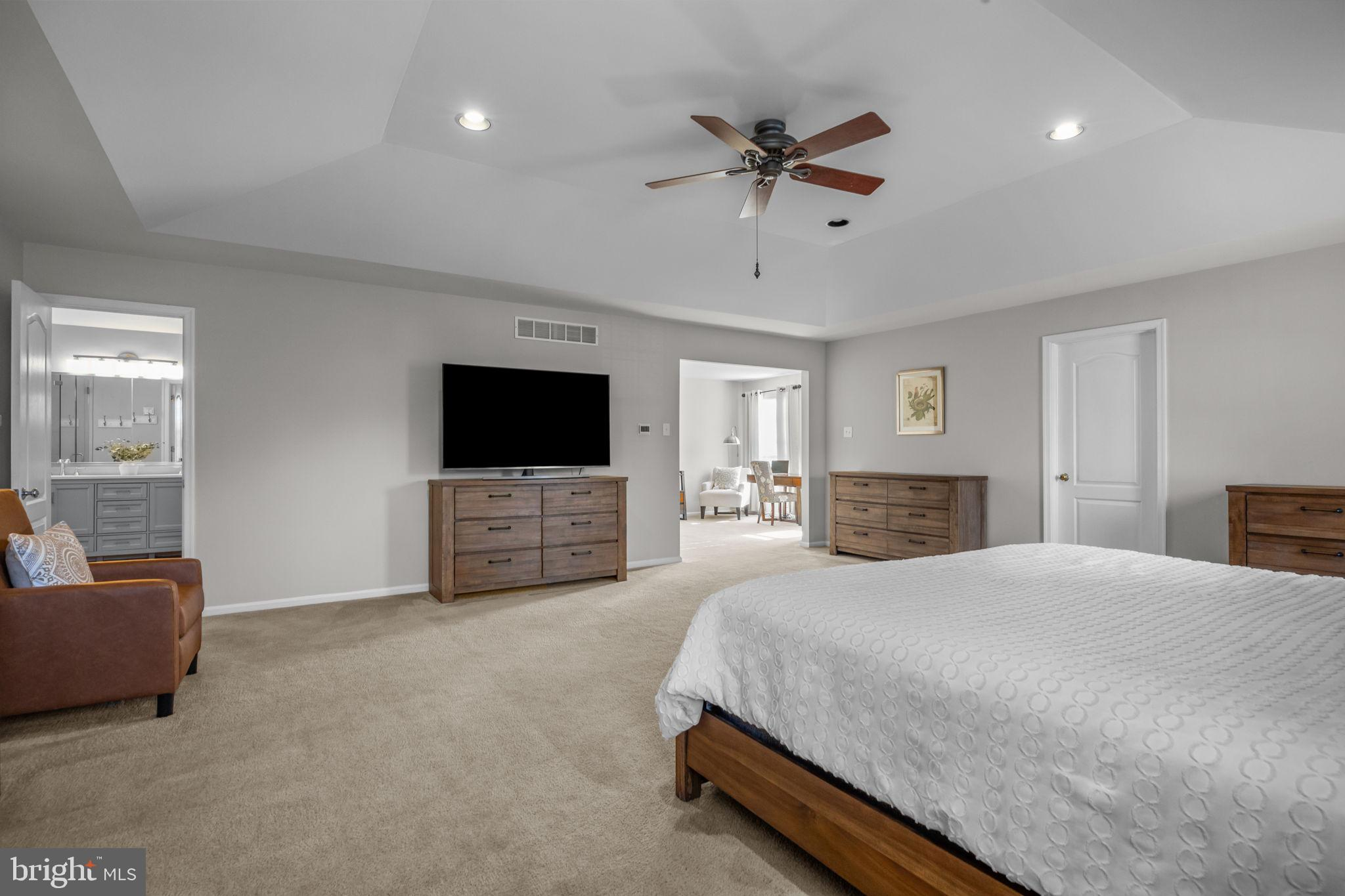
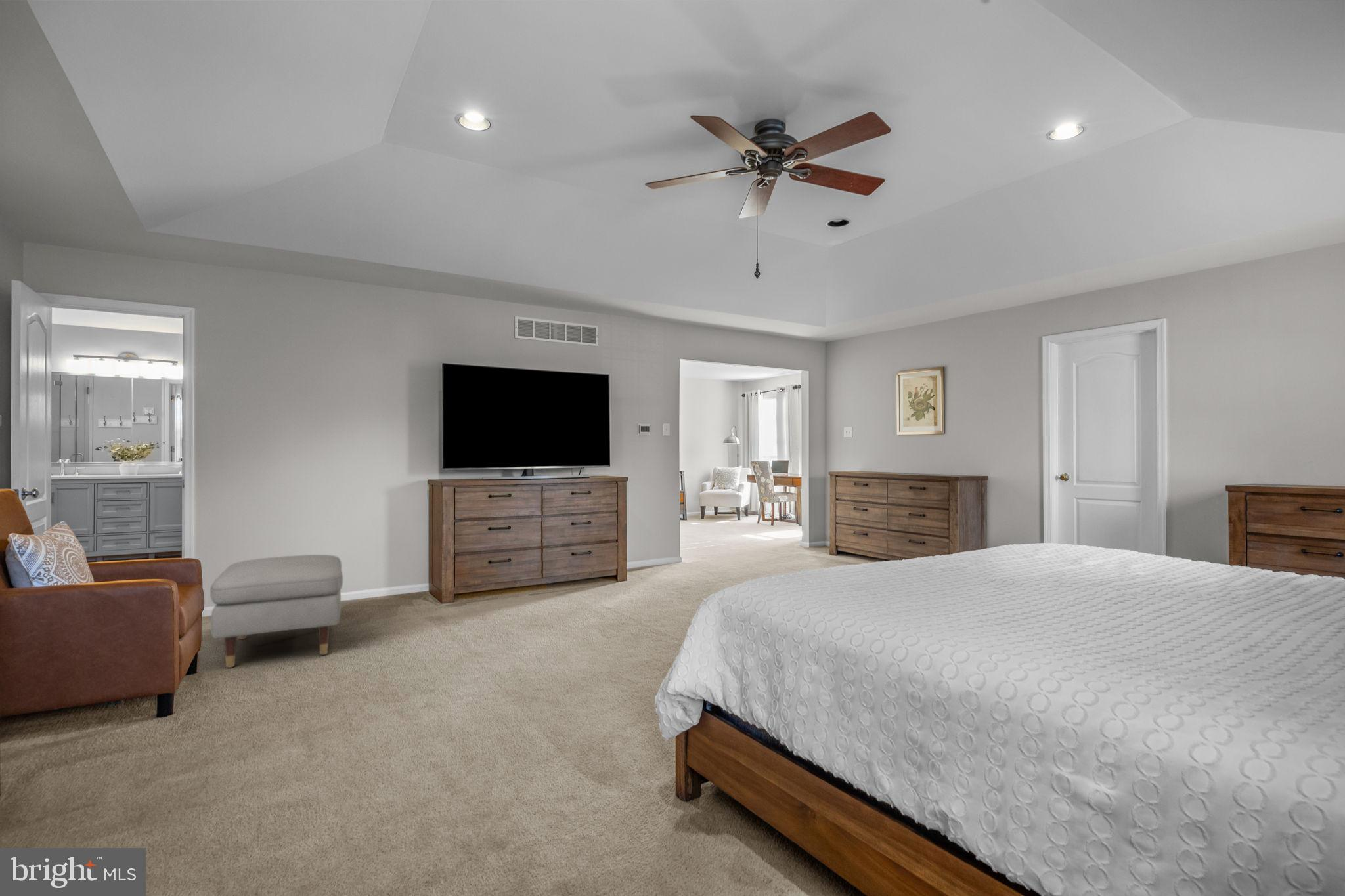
+ ottoman (282, 603)
